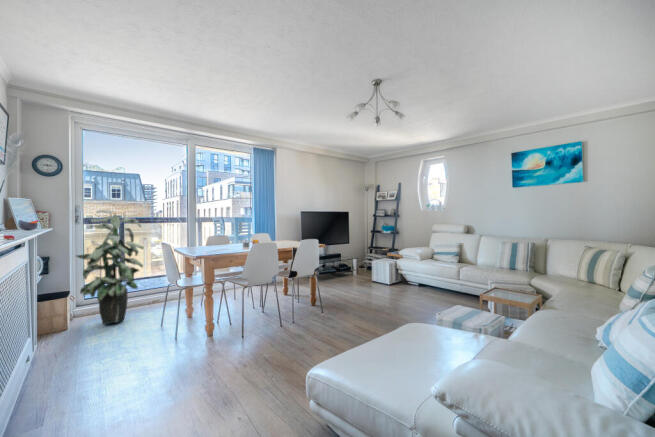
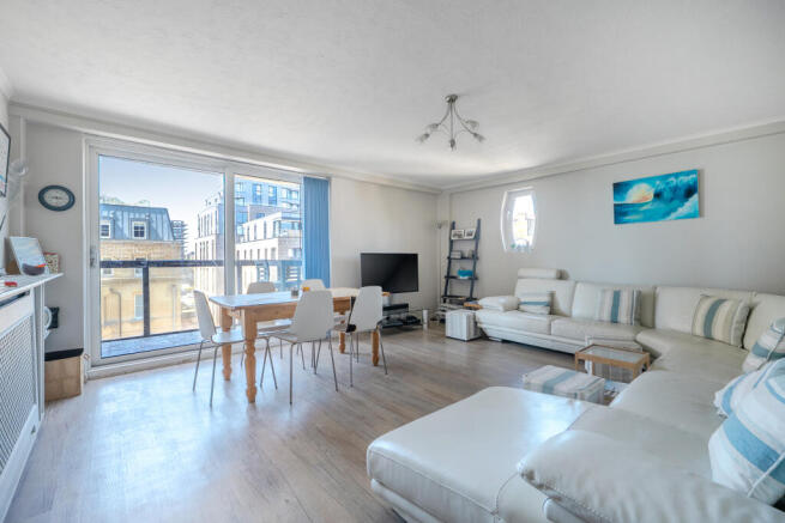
- indoor plant (111, 265)
